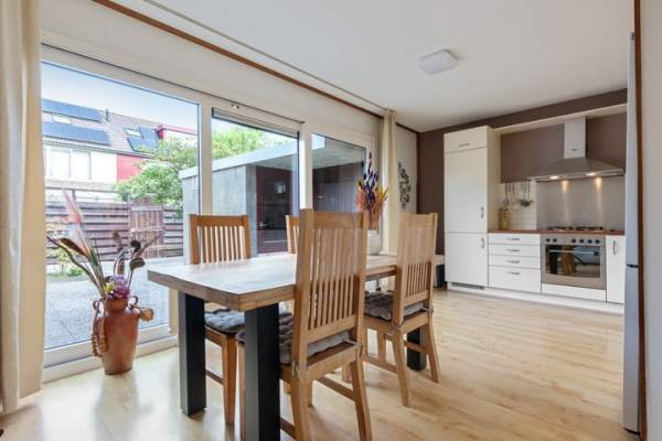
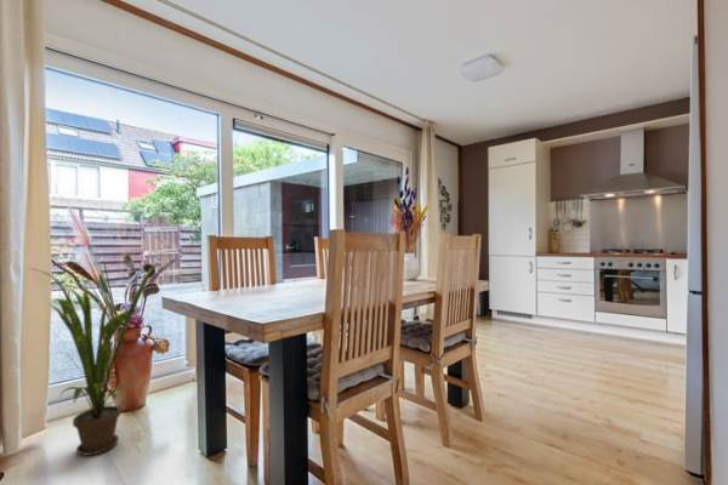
+ house plant (84, 358)
